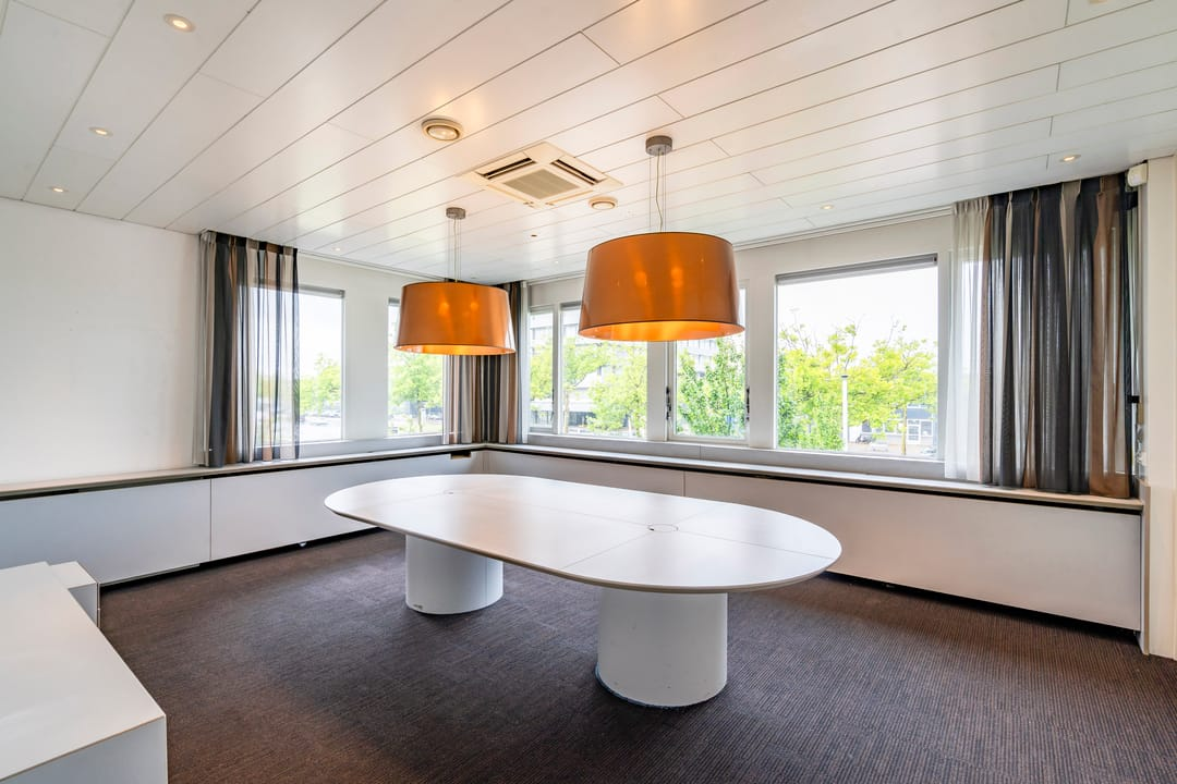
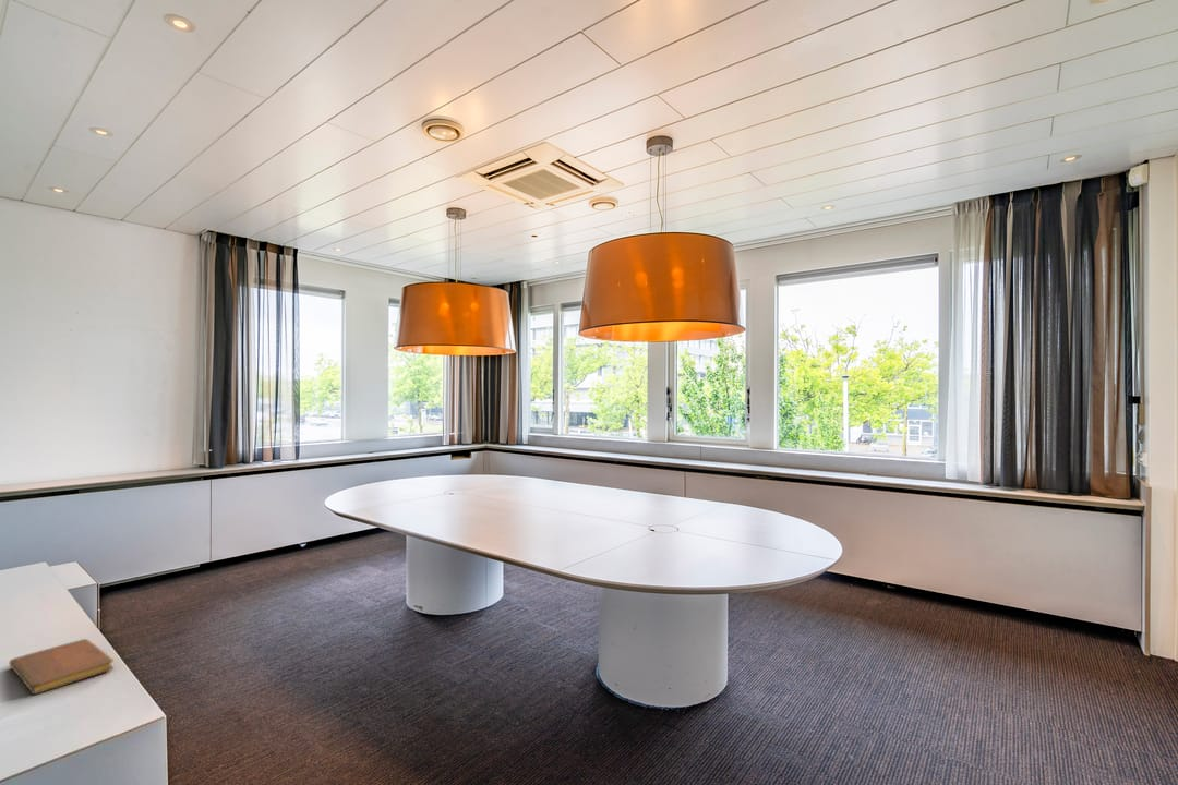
+ notebook (61, 664)
